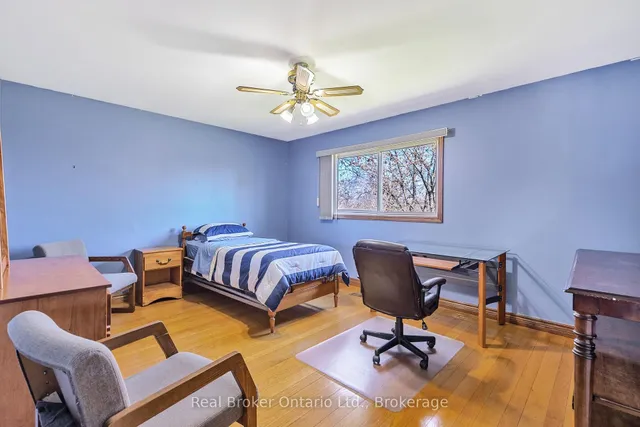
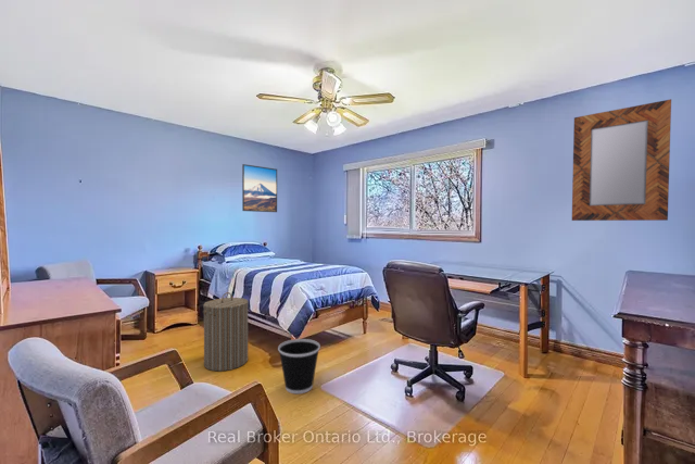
+ home mirror (617, 165)
+ wastebasket (299, 366)
+ laundry hamper (226, 327)
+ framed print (260, 189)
